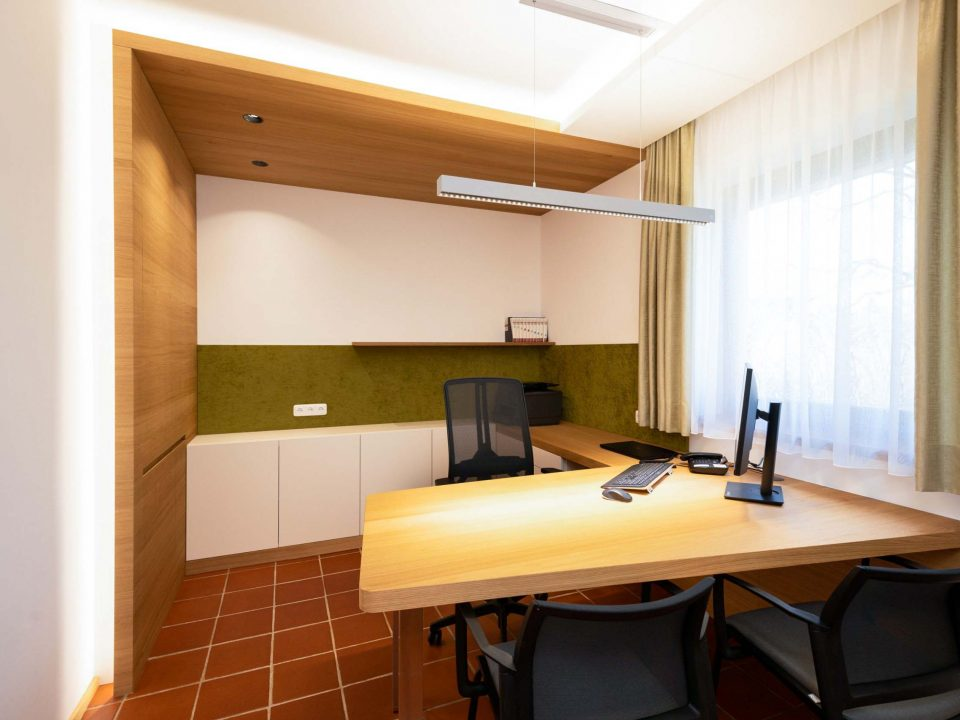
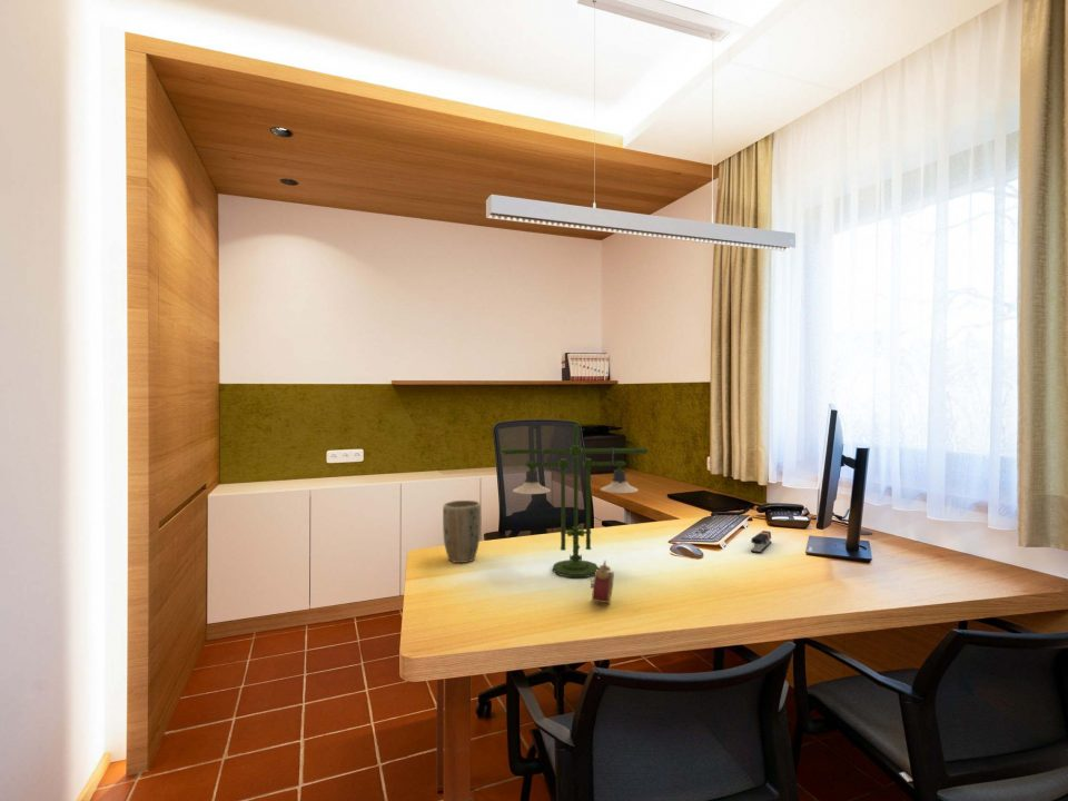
+ desk lamp (575, 496)
+ plant pot (462, 531)
+ stapler (761, 540)
+ alarm clock (601, 581)
